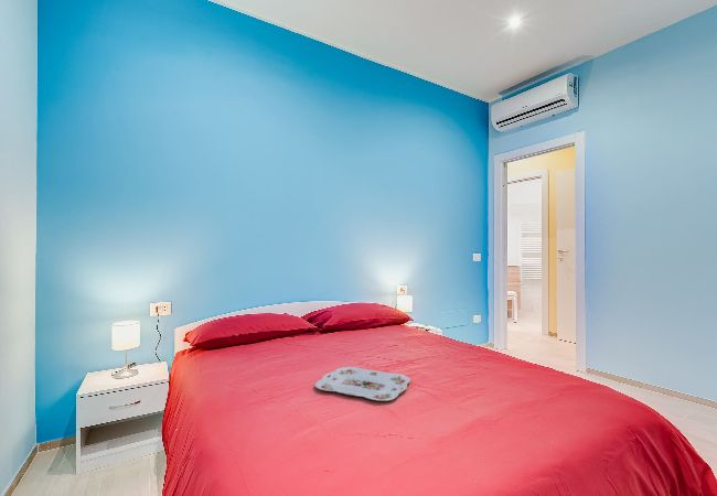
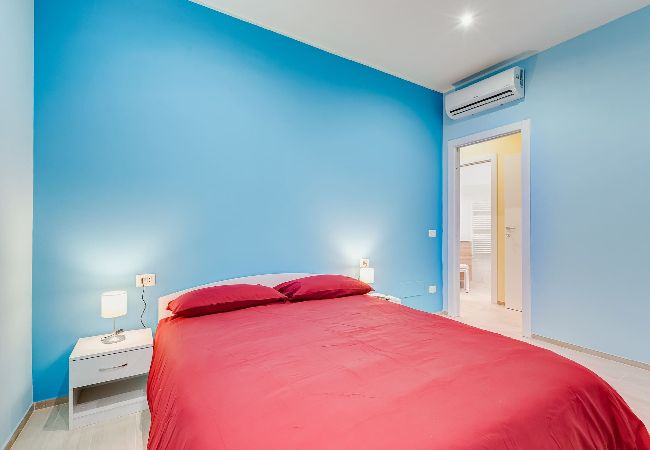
- serving tray (363, 382)
